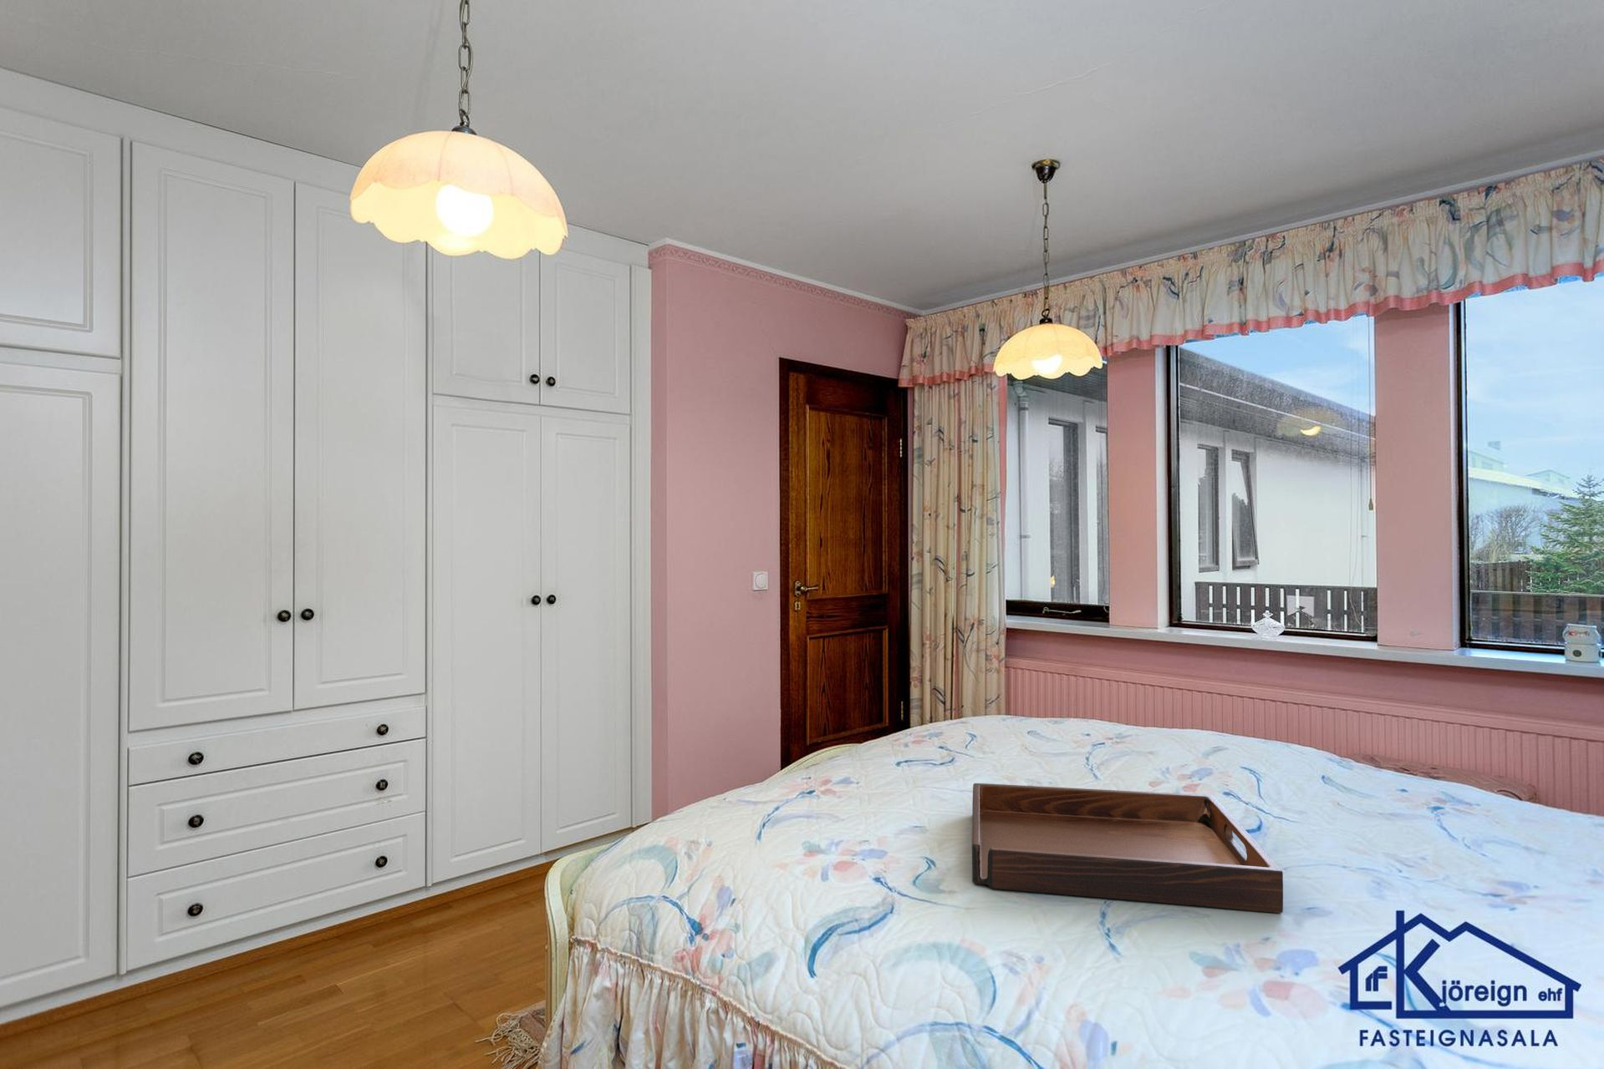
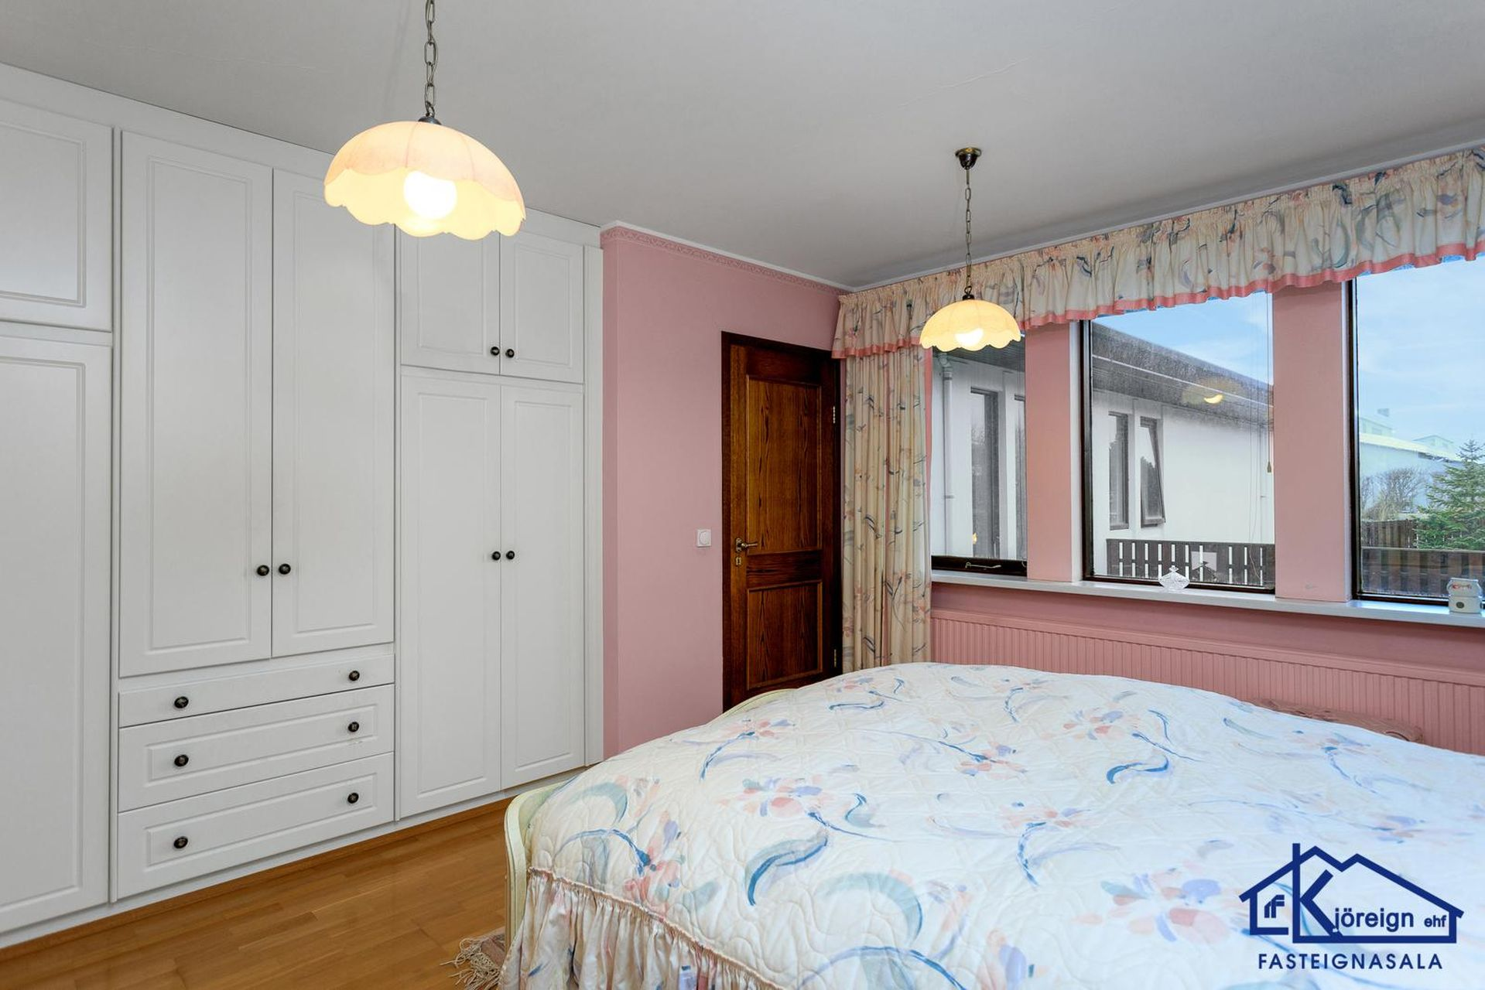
- serving tray (1103, 836)
